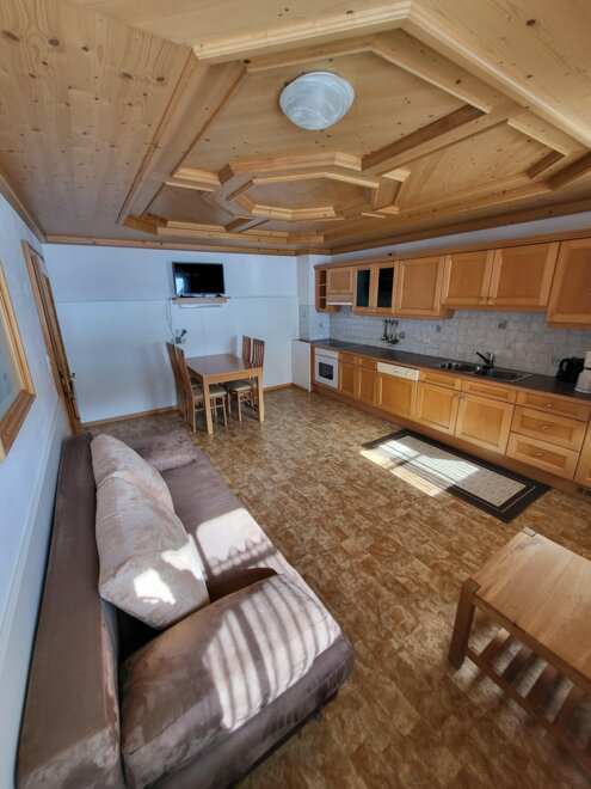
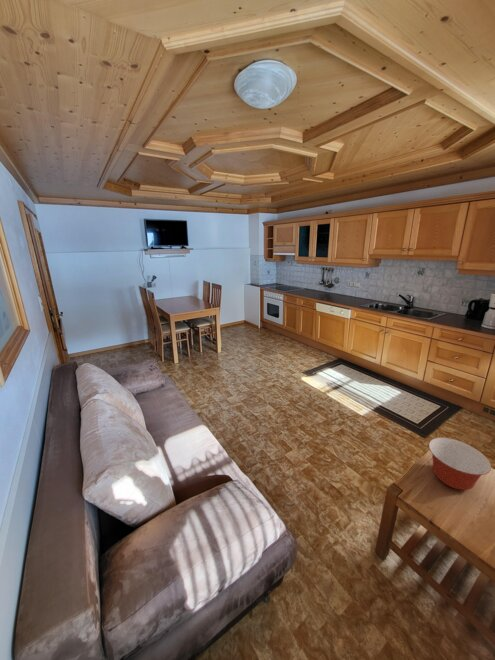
+ mixing bowl (454, 466)
